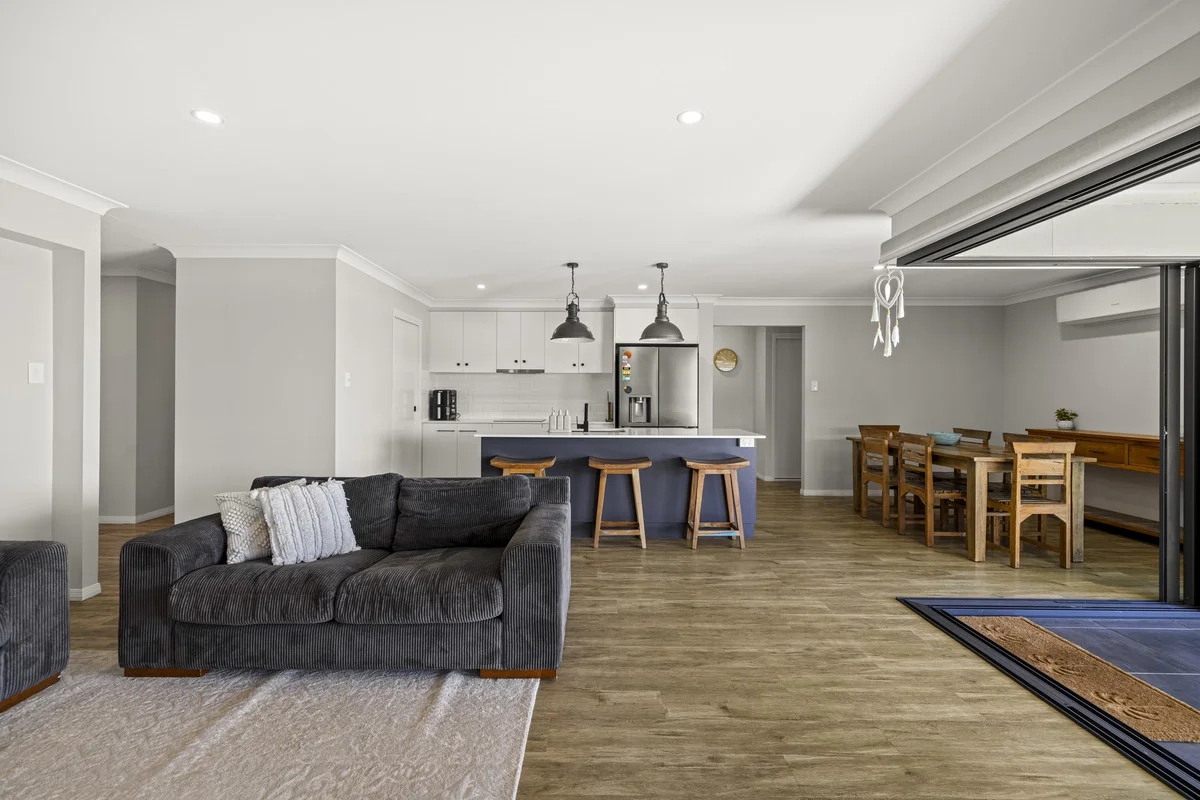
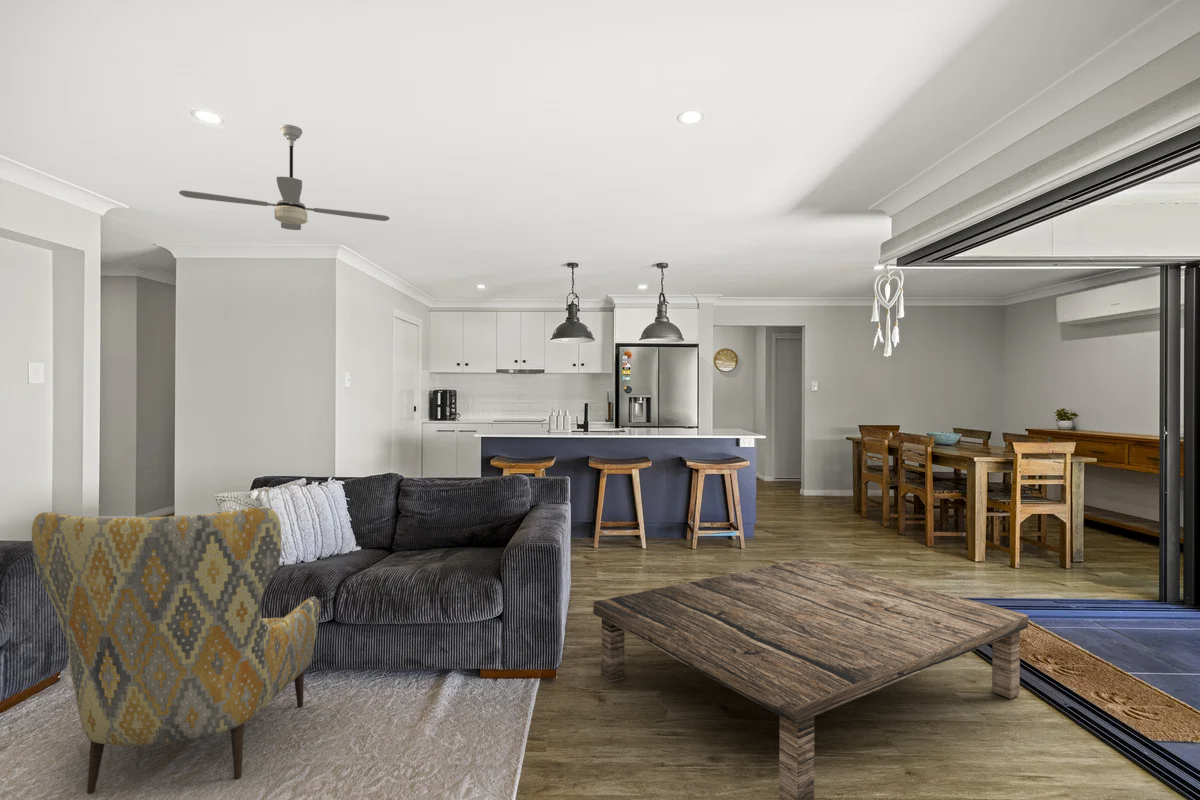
+ ceiling fan (291, 175)
+ coffee table (804, 646)
+ armchair (189, 627)
